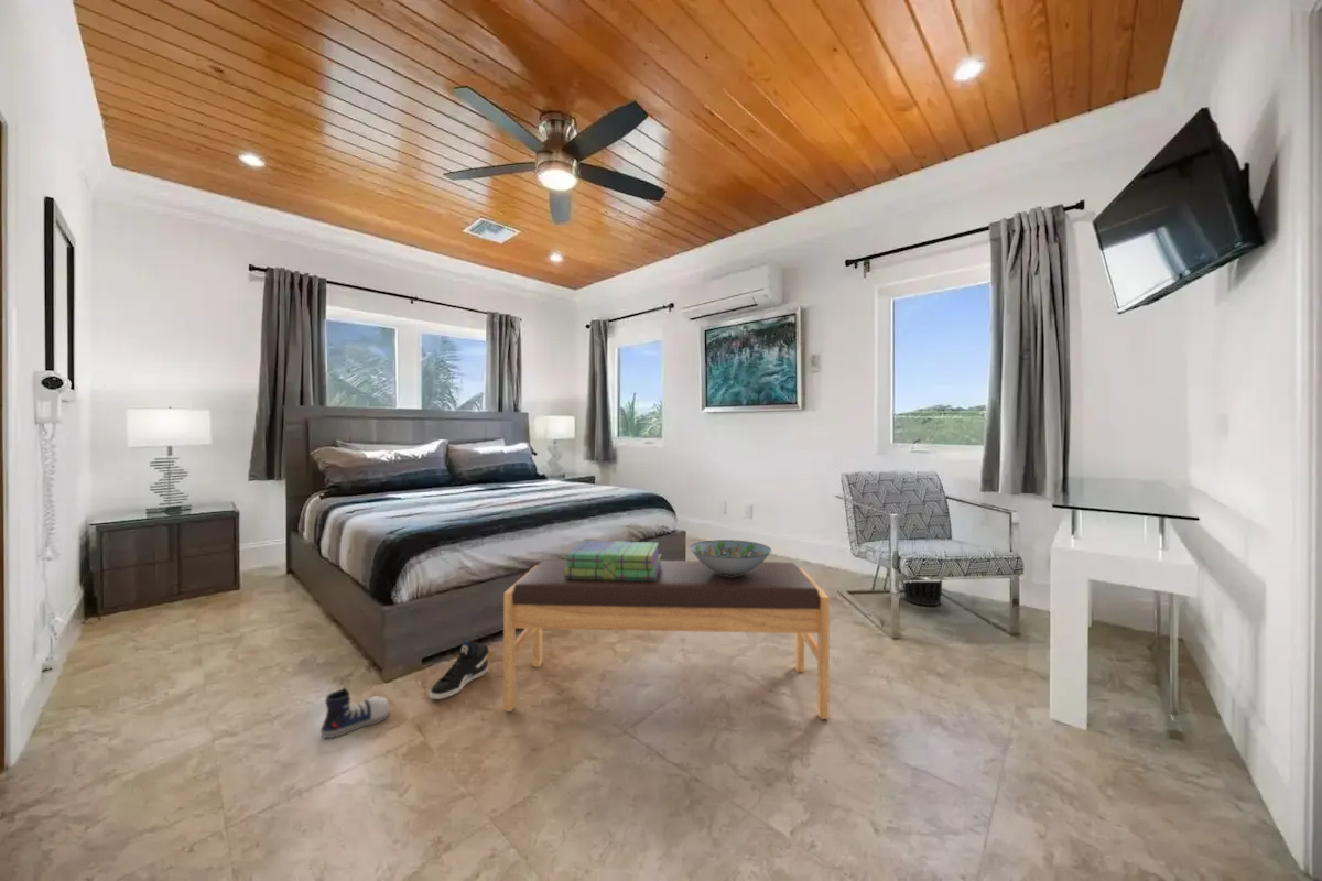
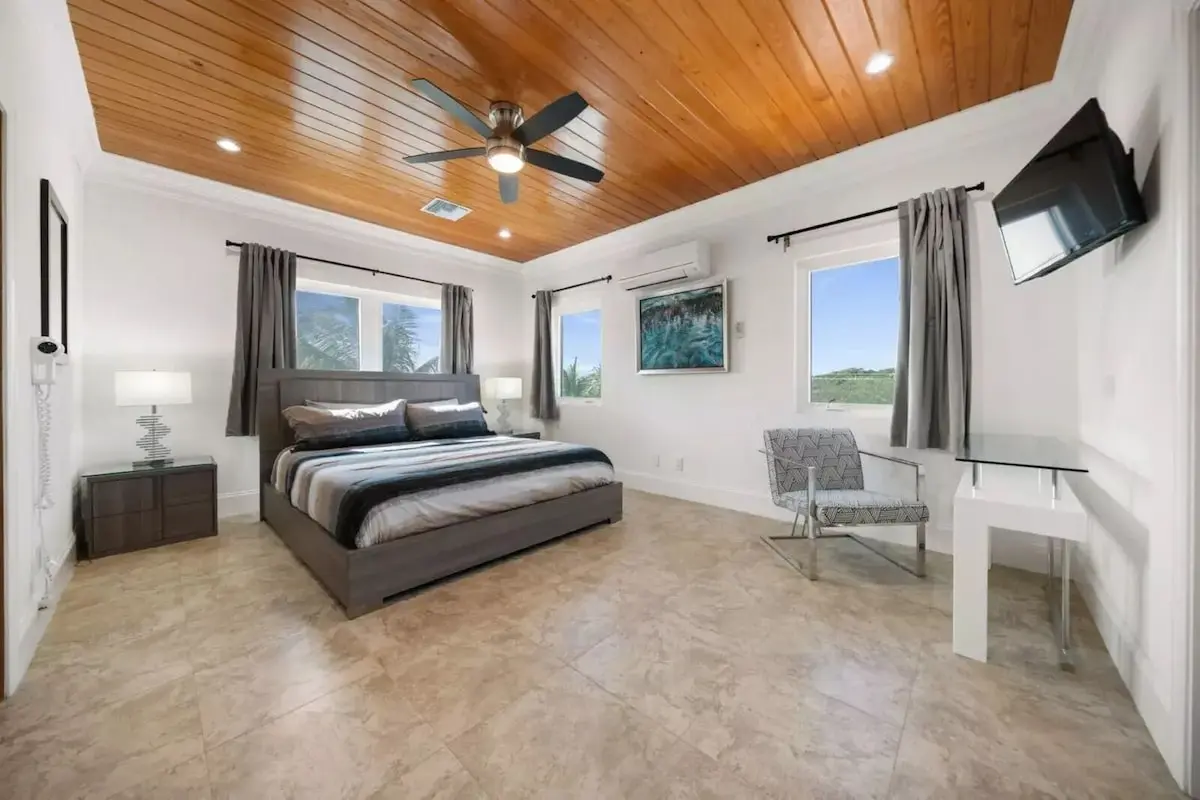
- stack of books (615, 558)
- sneaker (458, 664)
- decorative bowl (729, 559)
- wastebasket (922, 581)
- shoe (356, 705)
- bench (665, 629)
